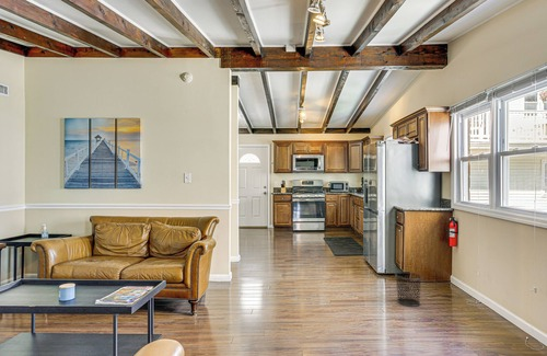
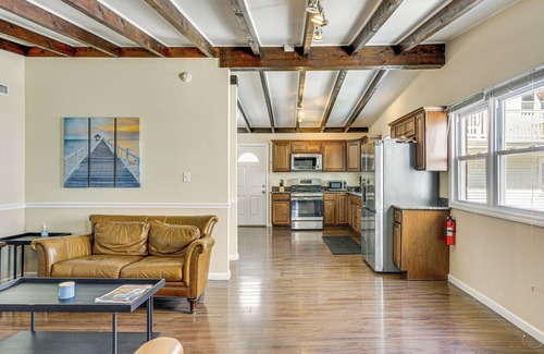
- waste bin (408, 288)
